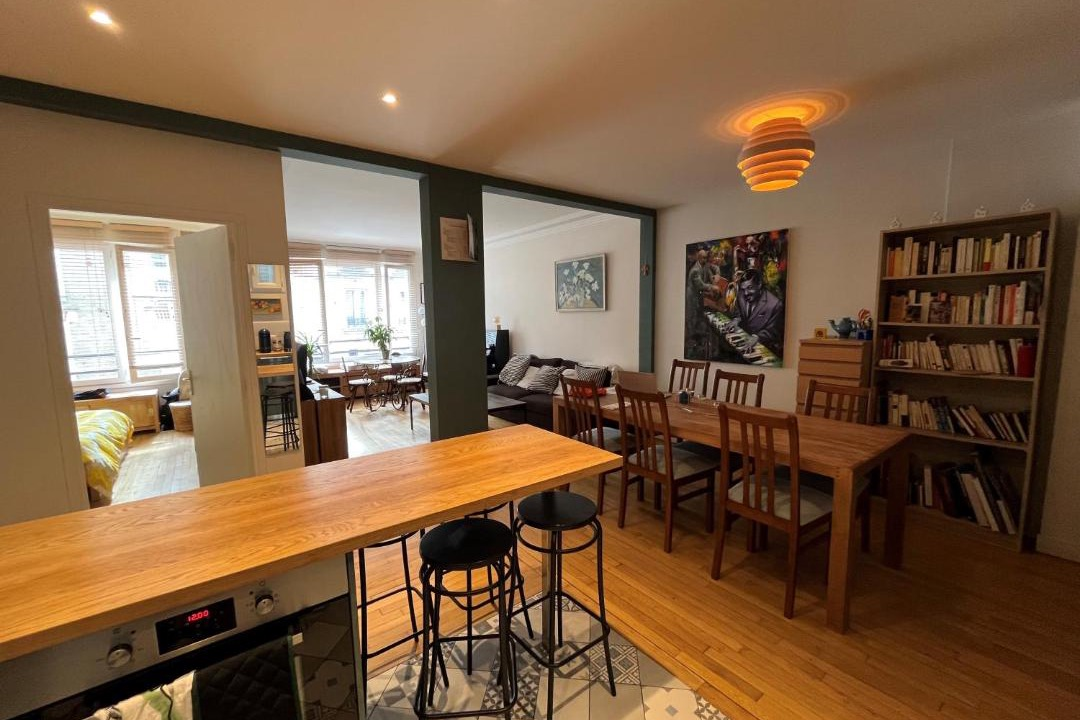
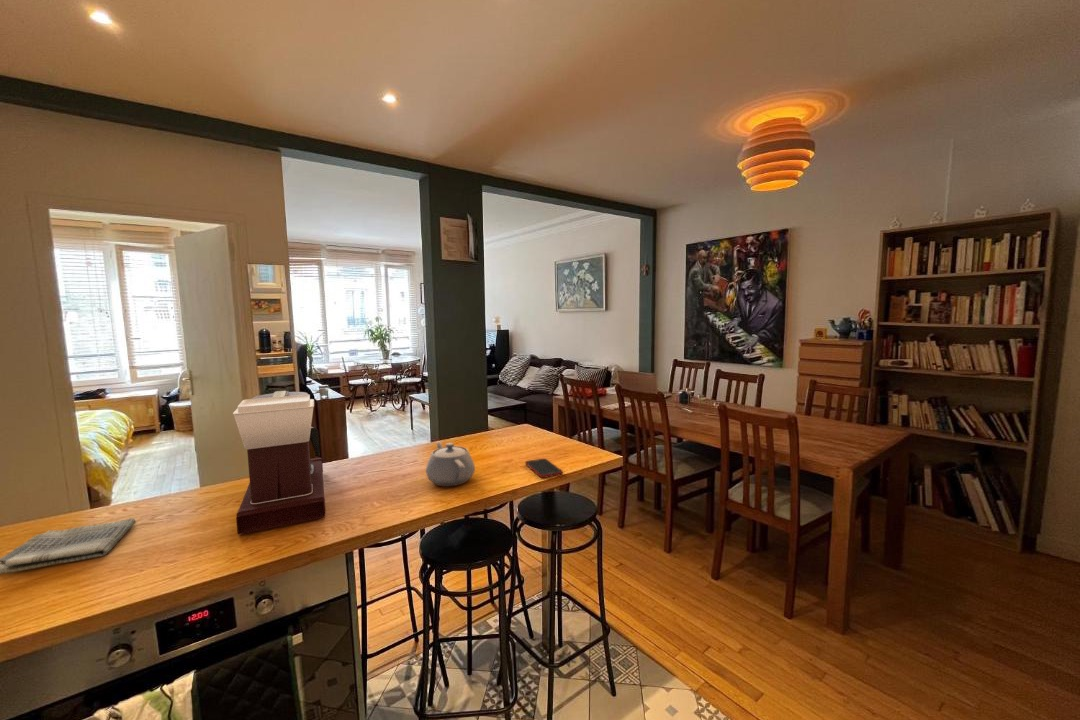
+ cell phone (543, 467)
+ teapot (448, 461)
+ coffee maker (283, 447)
+ dish towel (69, 541)
